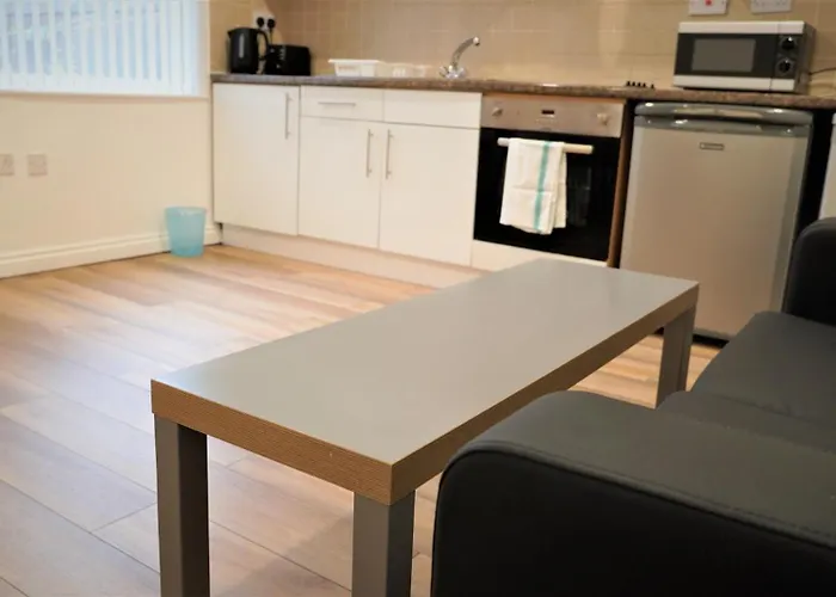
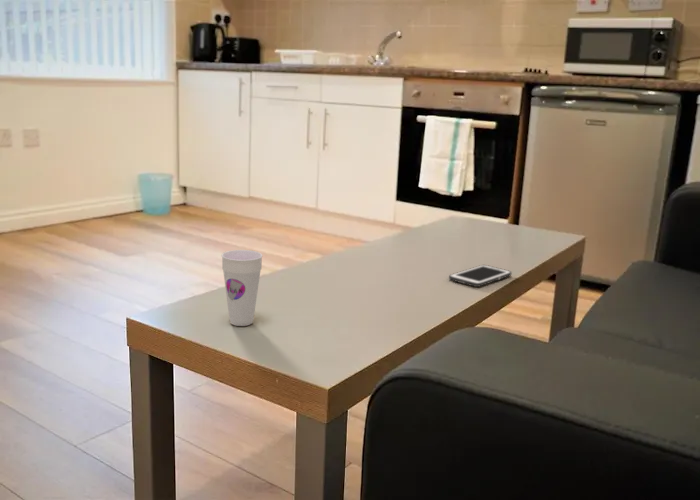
+ cell phone (480, 275)
+ cup (241, 288)
